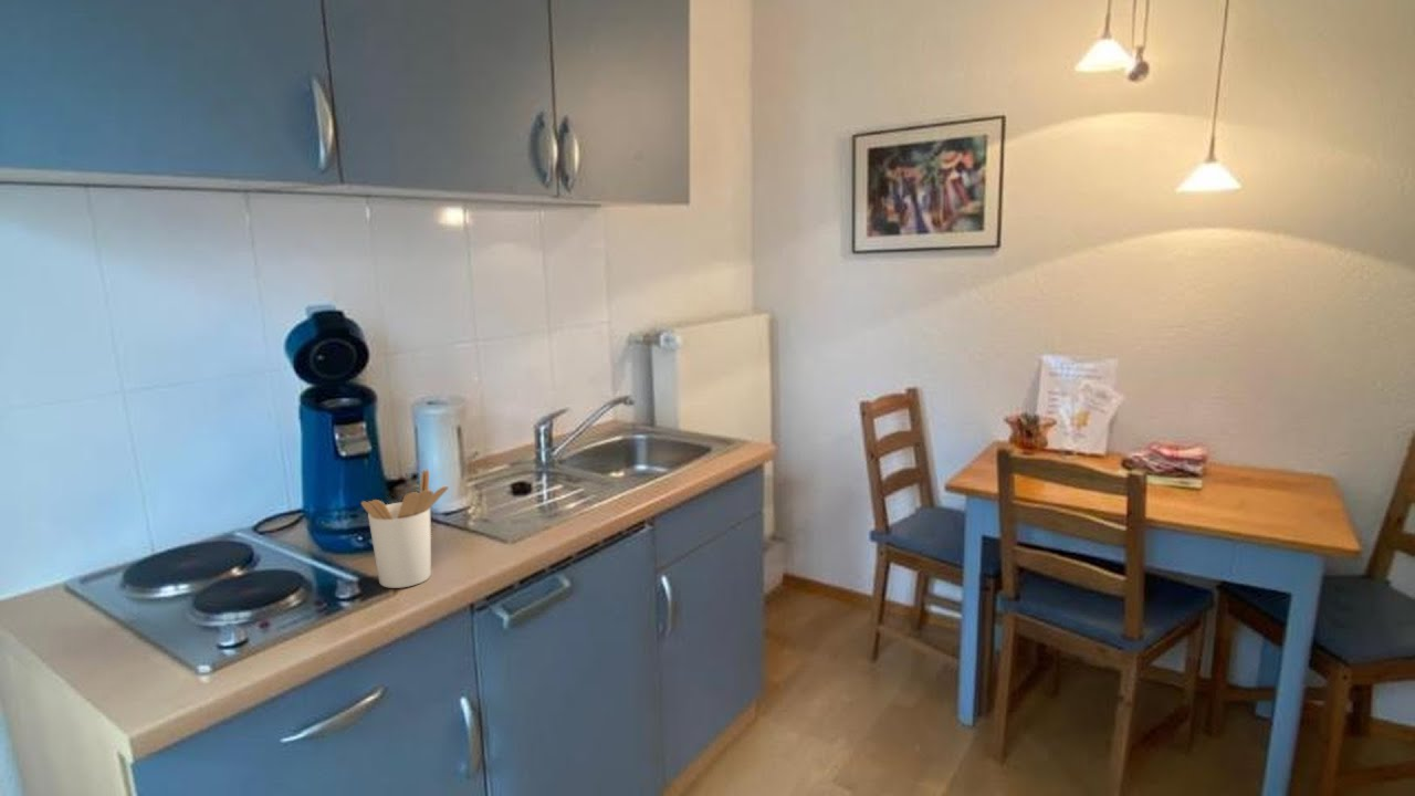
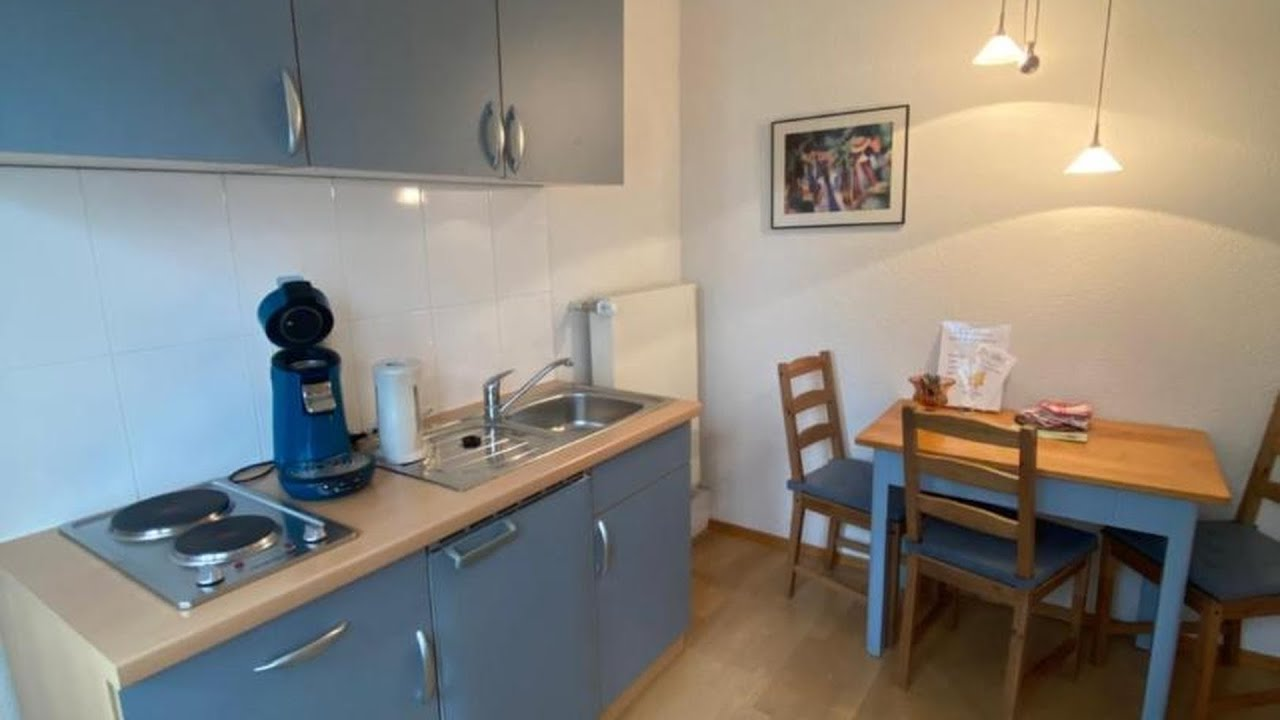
- utensil holder (410, 530)
